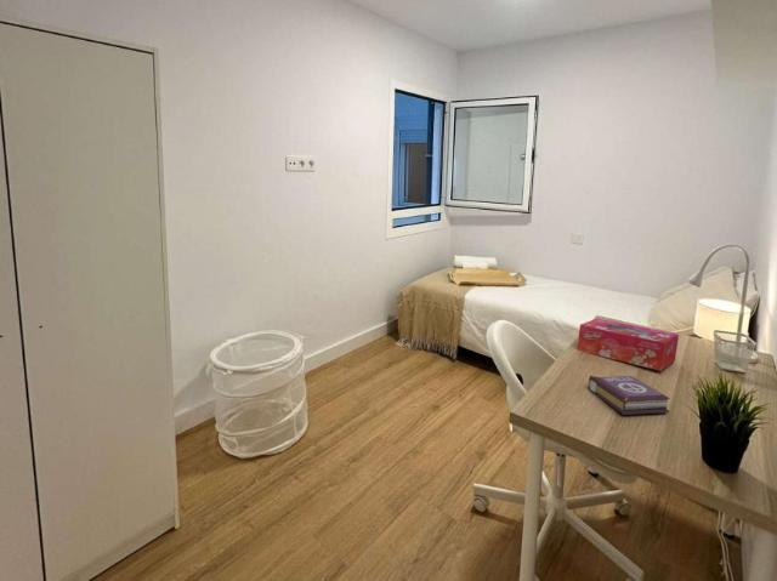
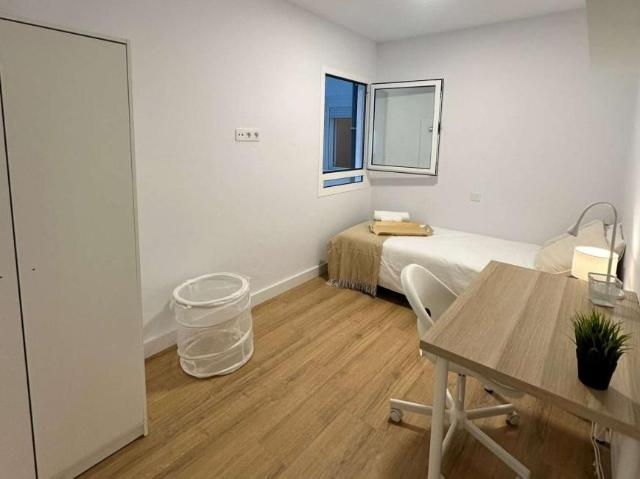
- book (626, 392)
- tissue box (625, 342)
